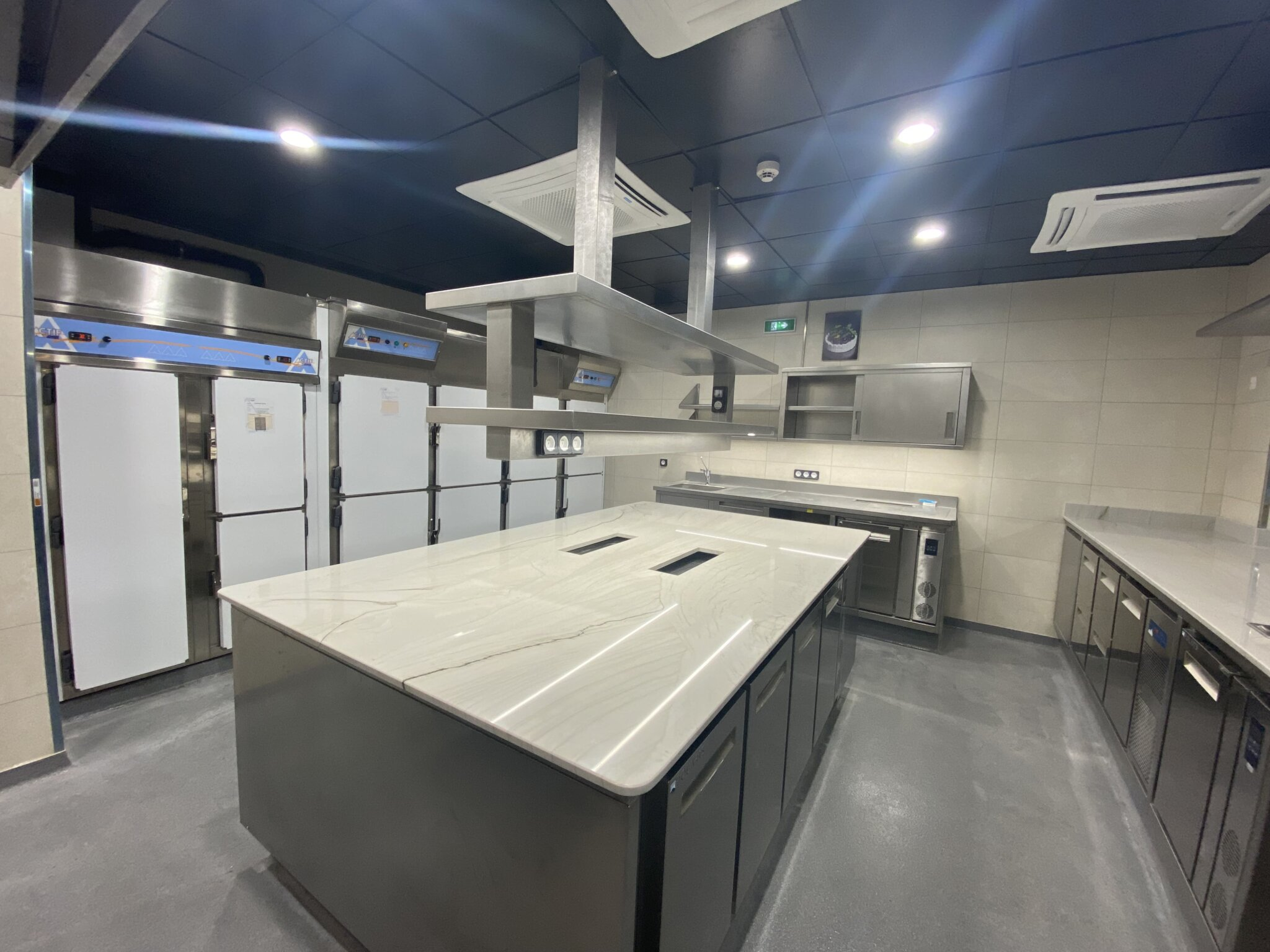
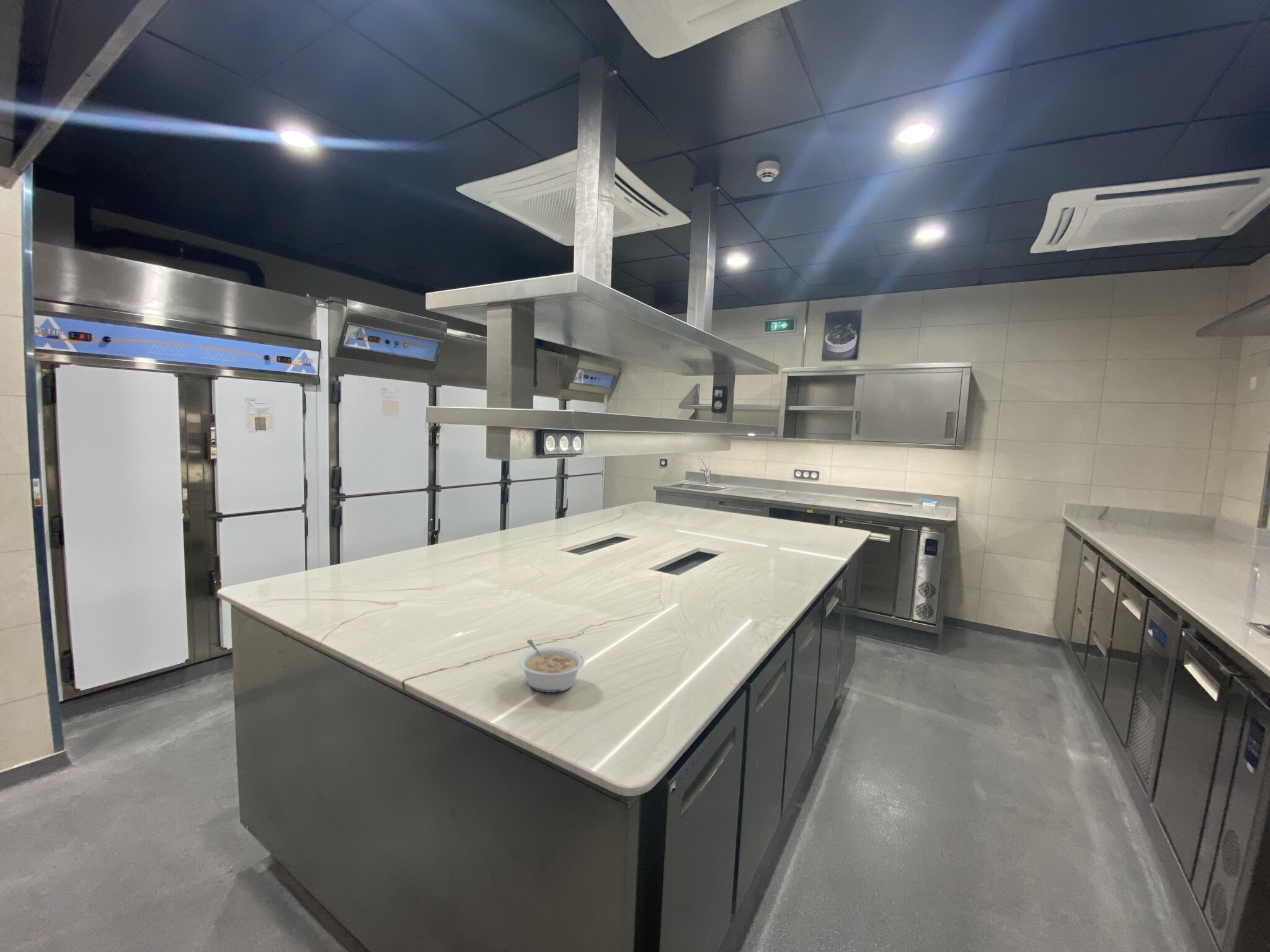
+ legume (549, 668)
